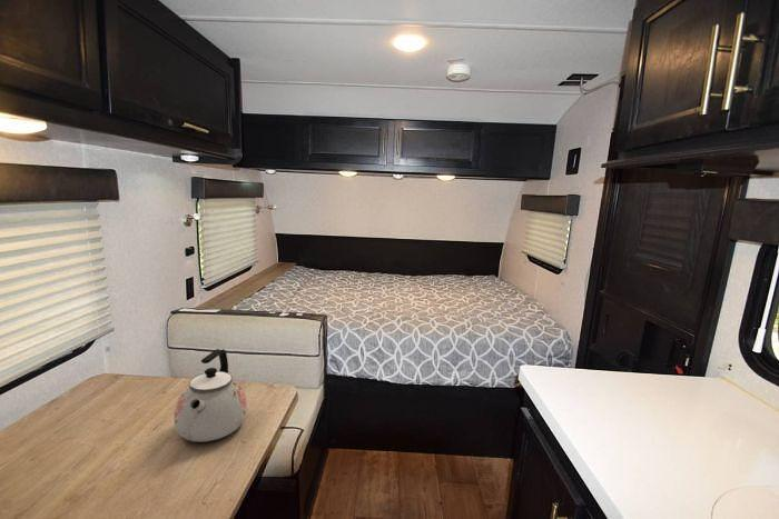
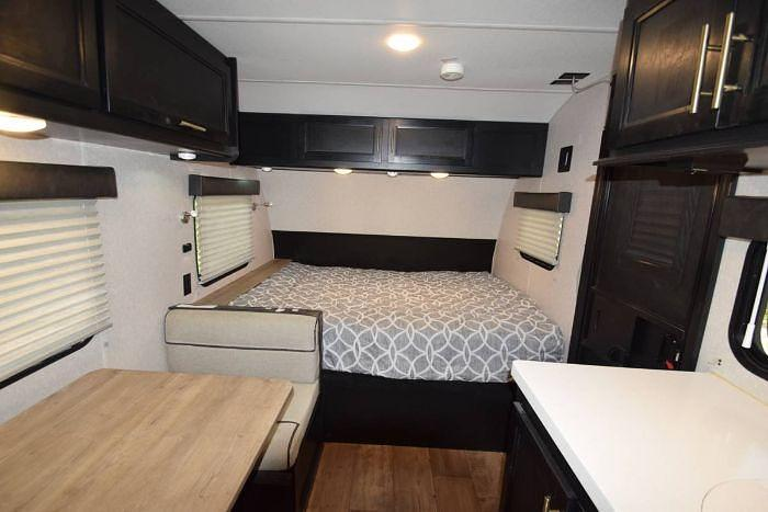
- kettle (210, 391)
